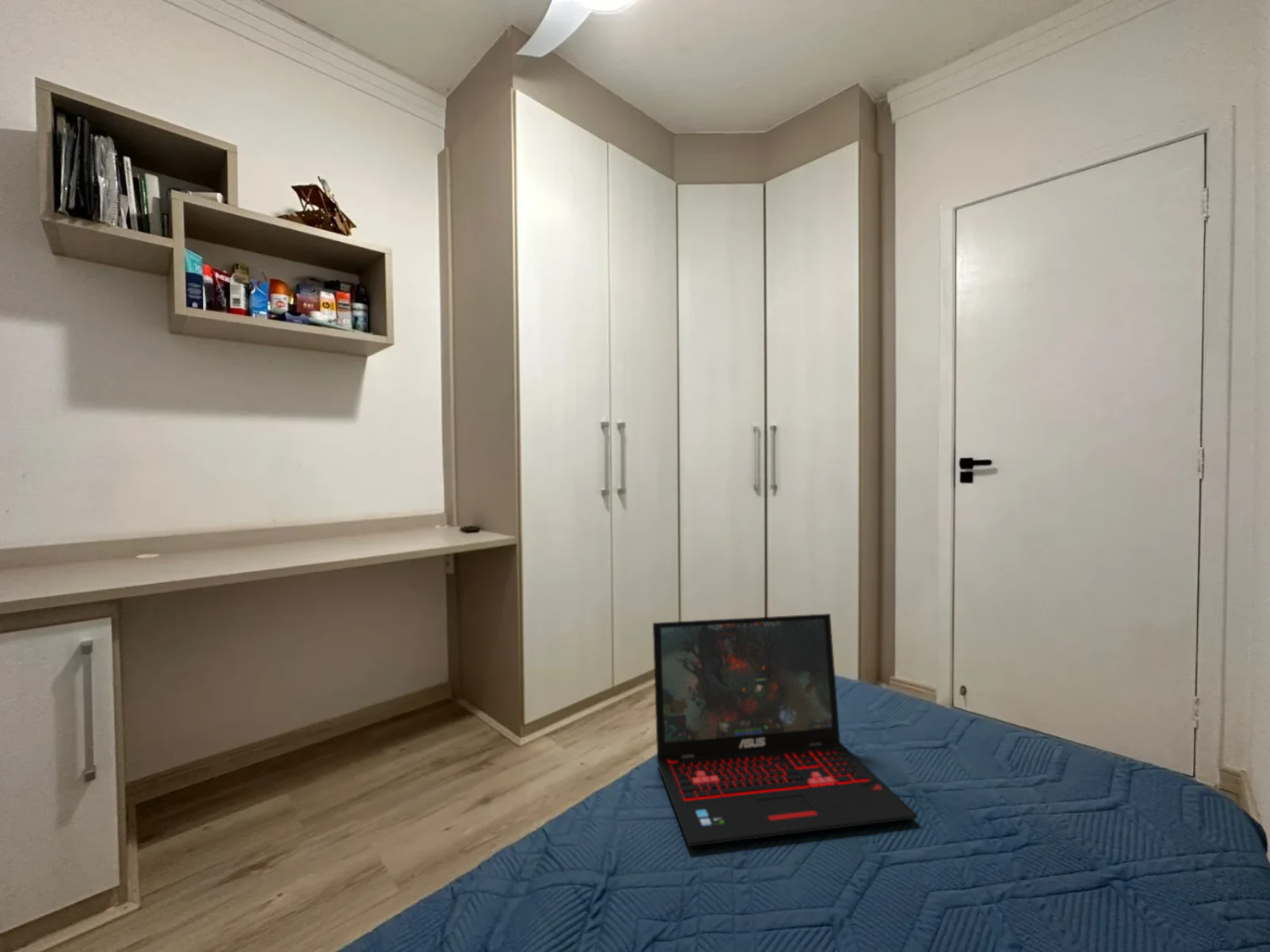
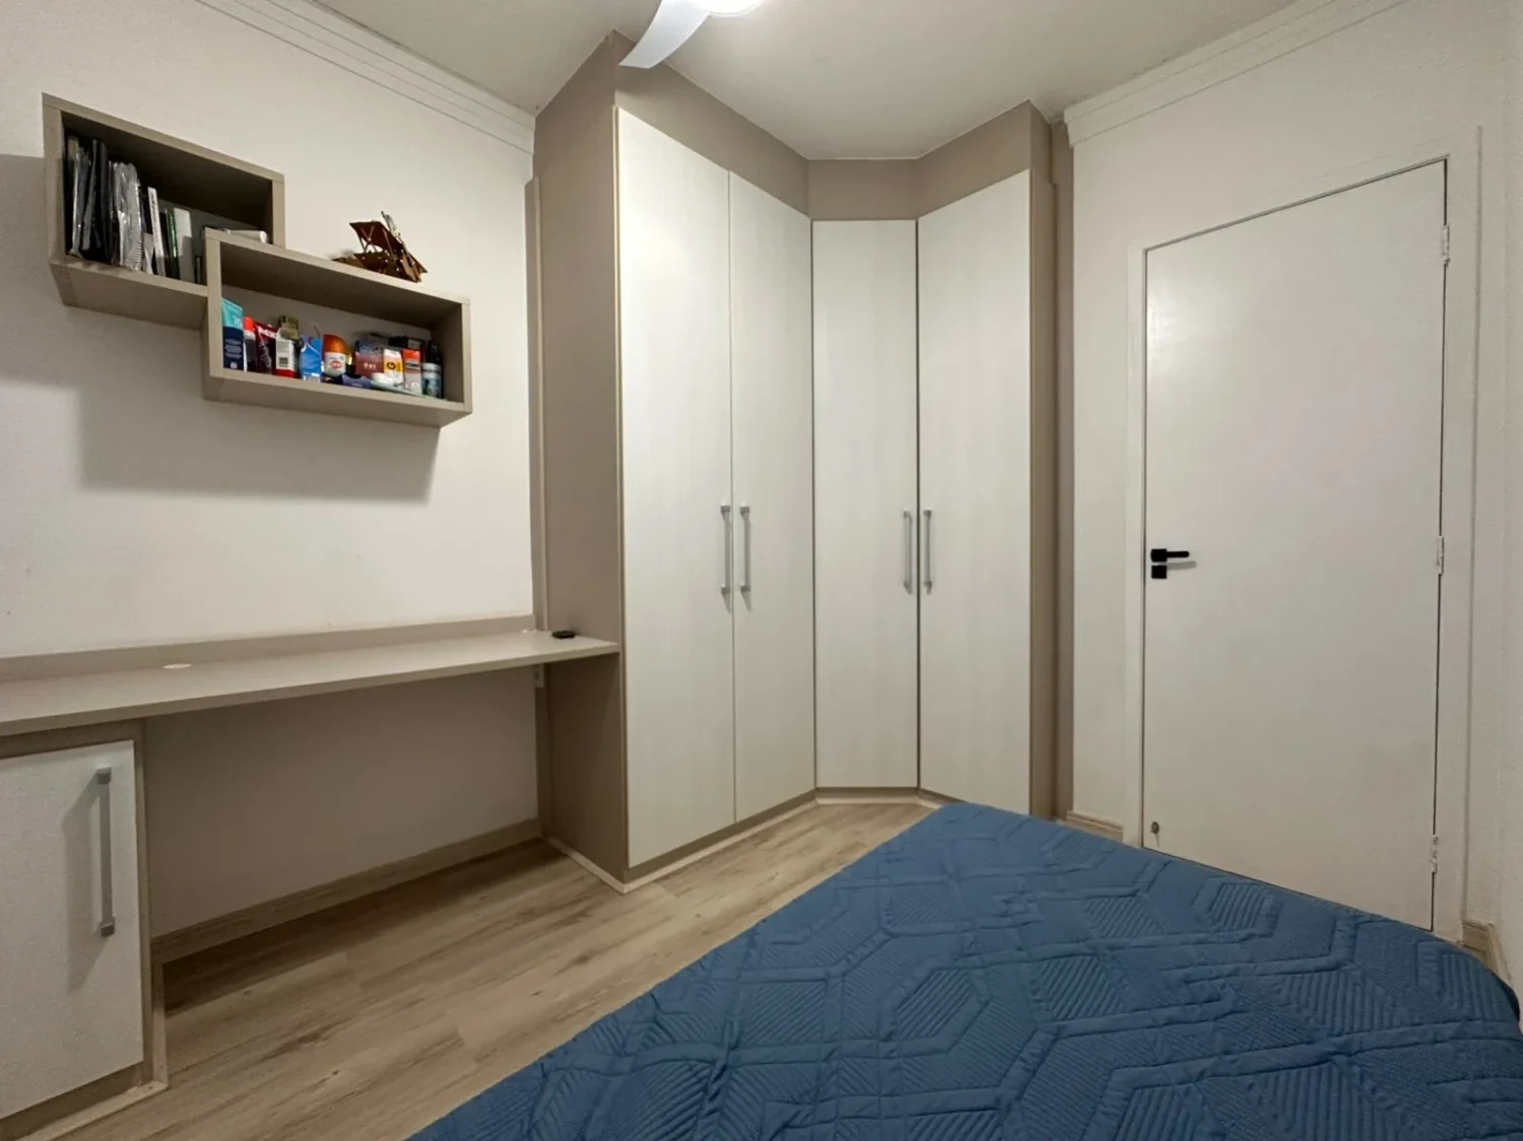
- laptop (770, 713)
